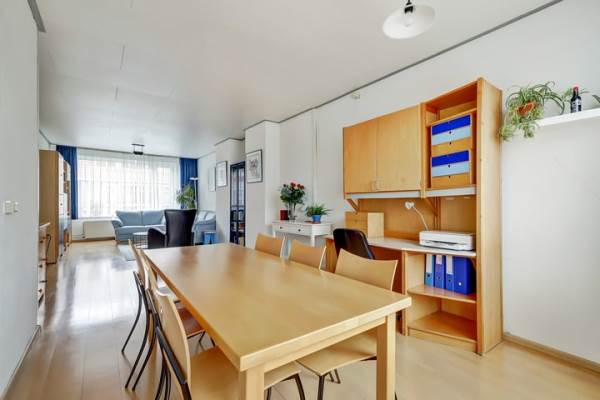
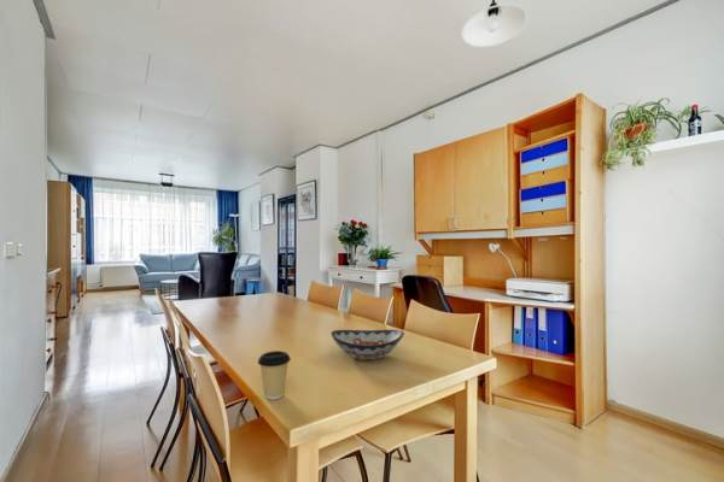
+ decorative bowl (367, 343)
+ coffee cup (274, 374)
